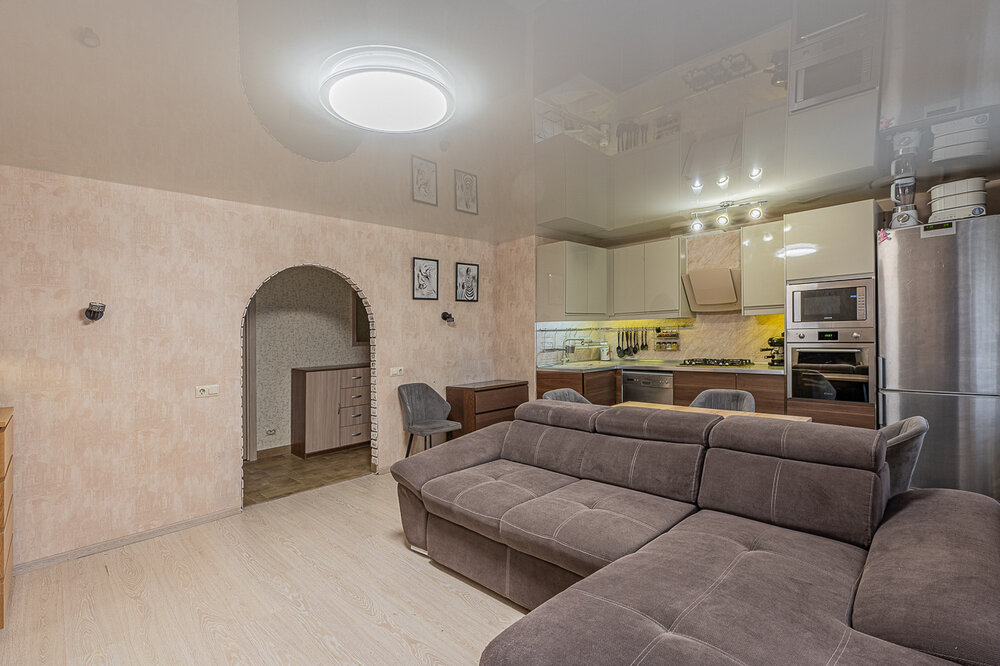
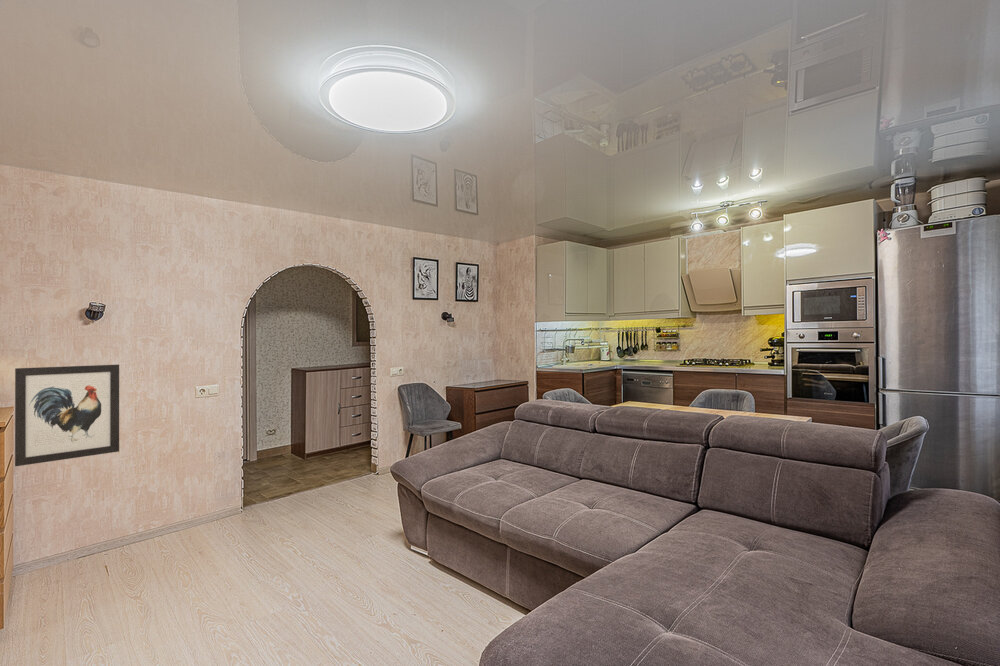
+ wall art (70, 412)
